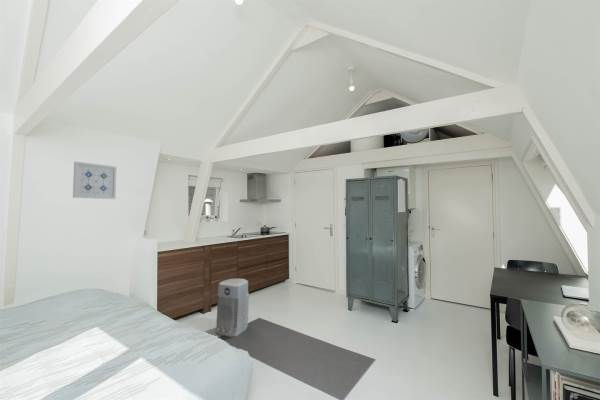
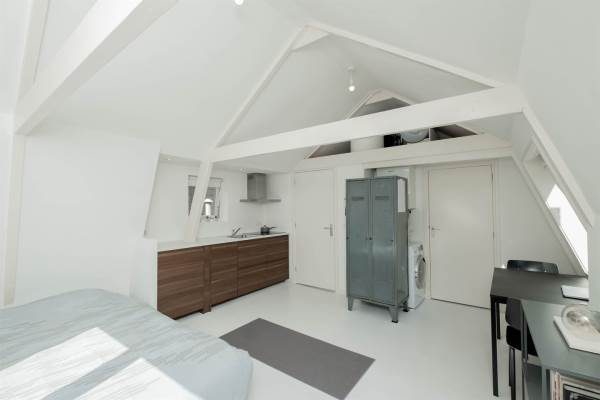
- air purifier (233, 305)
- wall art (95, 181)
